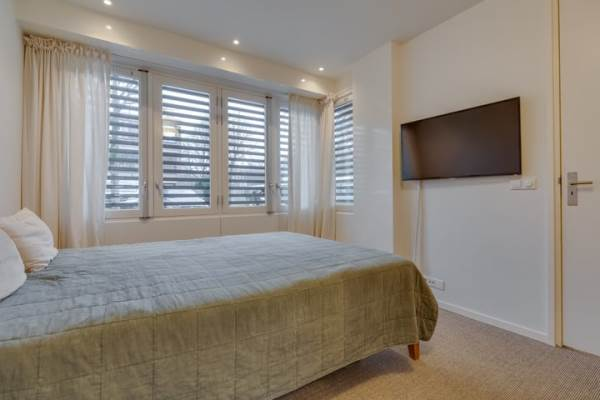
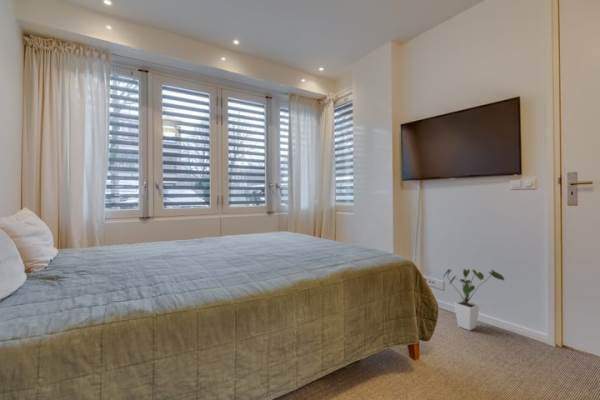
+ house plant (470, 297)
